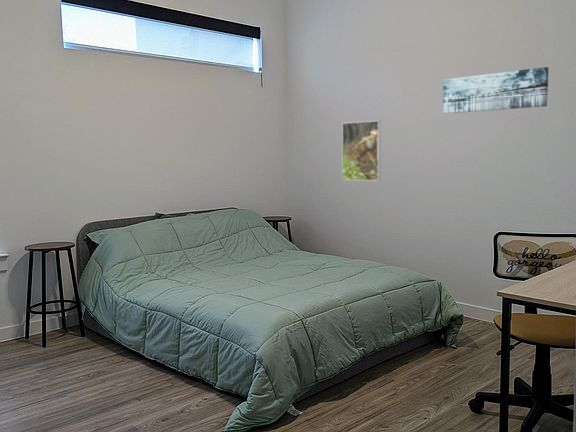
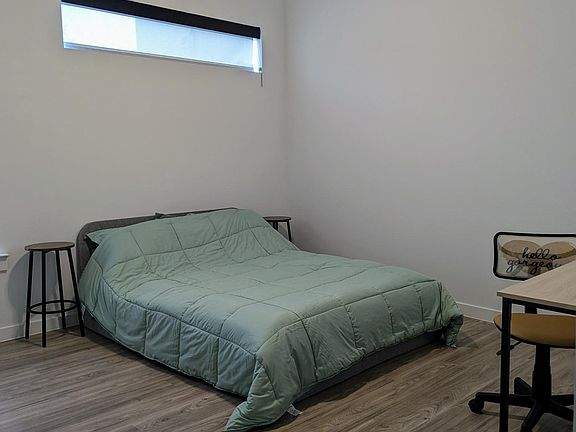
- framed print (360, 151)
- wall art (492, 92)
